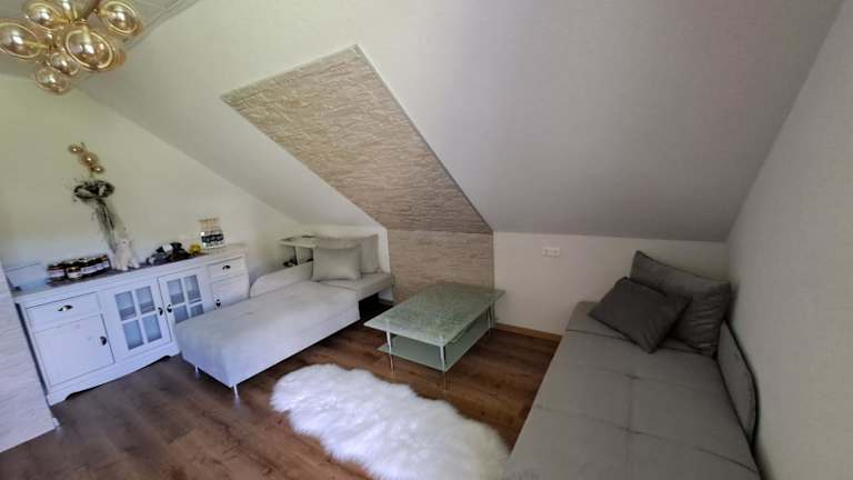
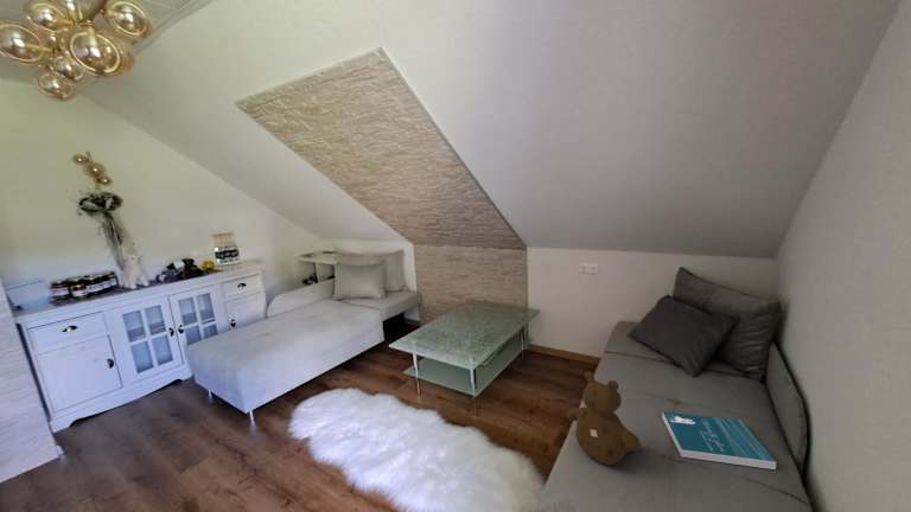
+ teddy bear (606, 411)
+ book (712, 436)
